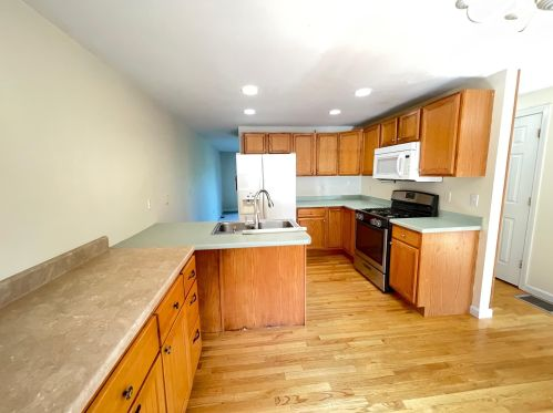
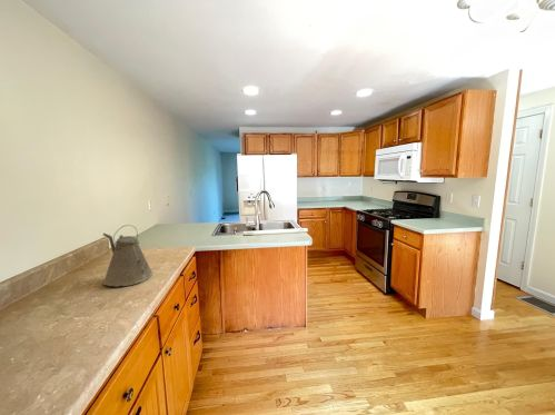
+ kettle (123, 251)
